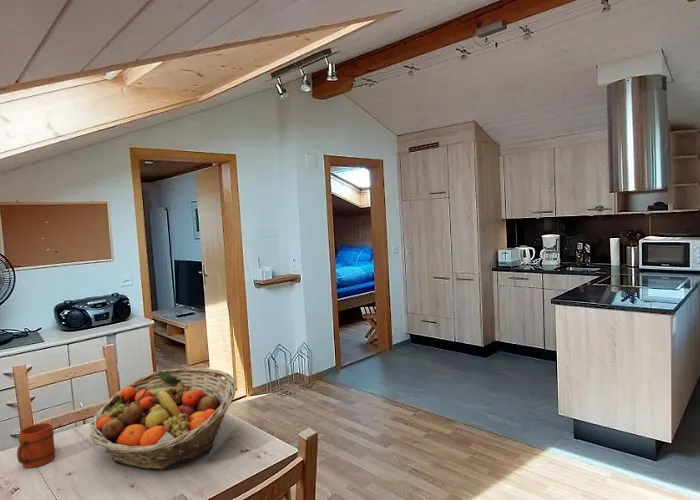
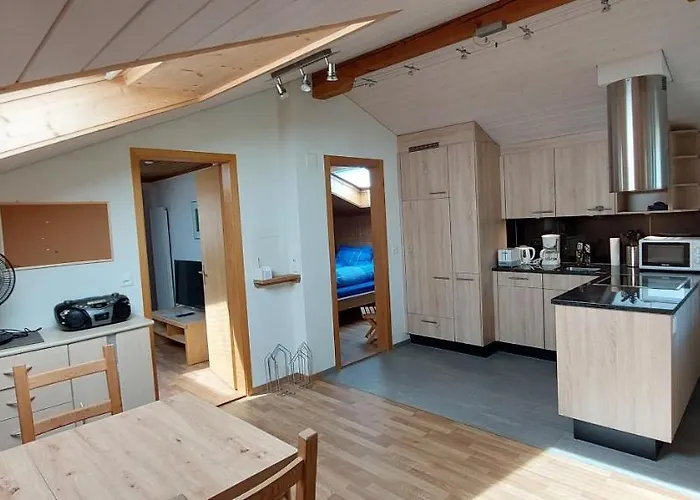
- fruit basket (165, 414)
- mug (33, 446)
